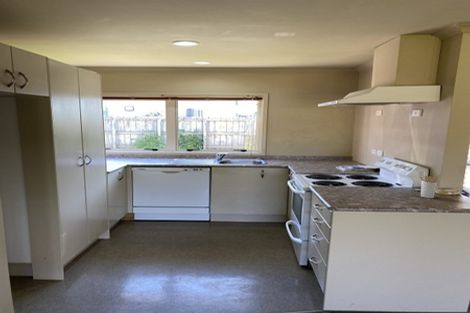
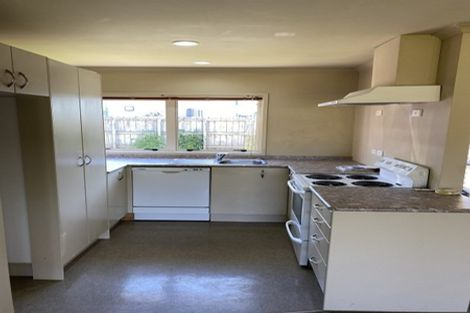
- utensil holder (428, 185)
